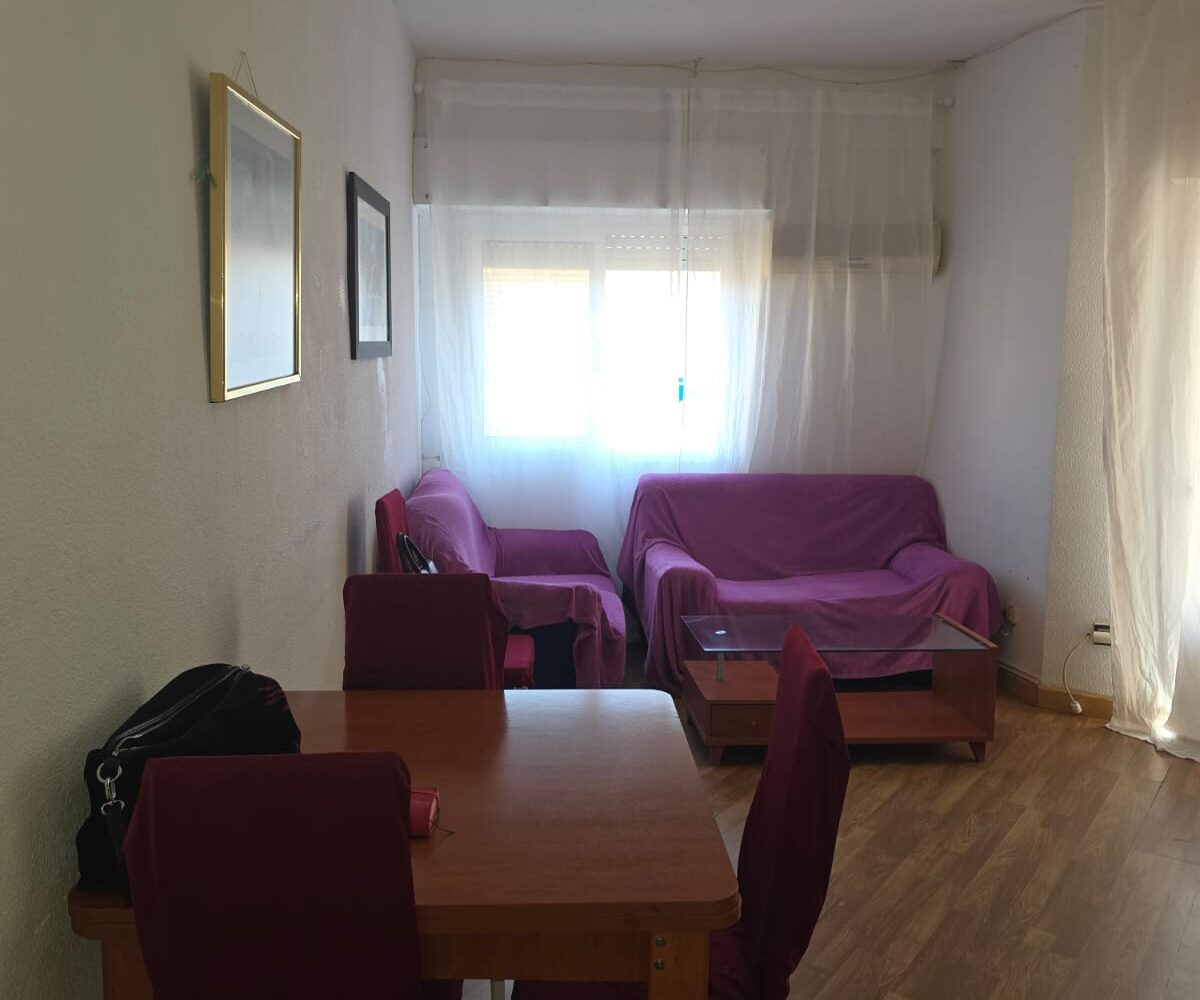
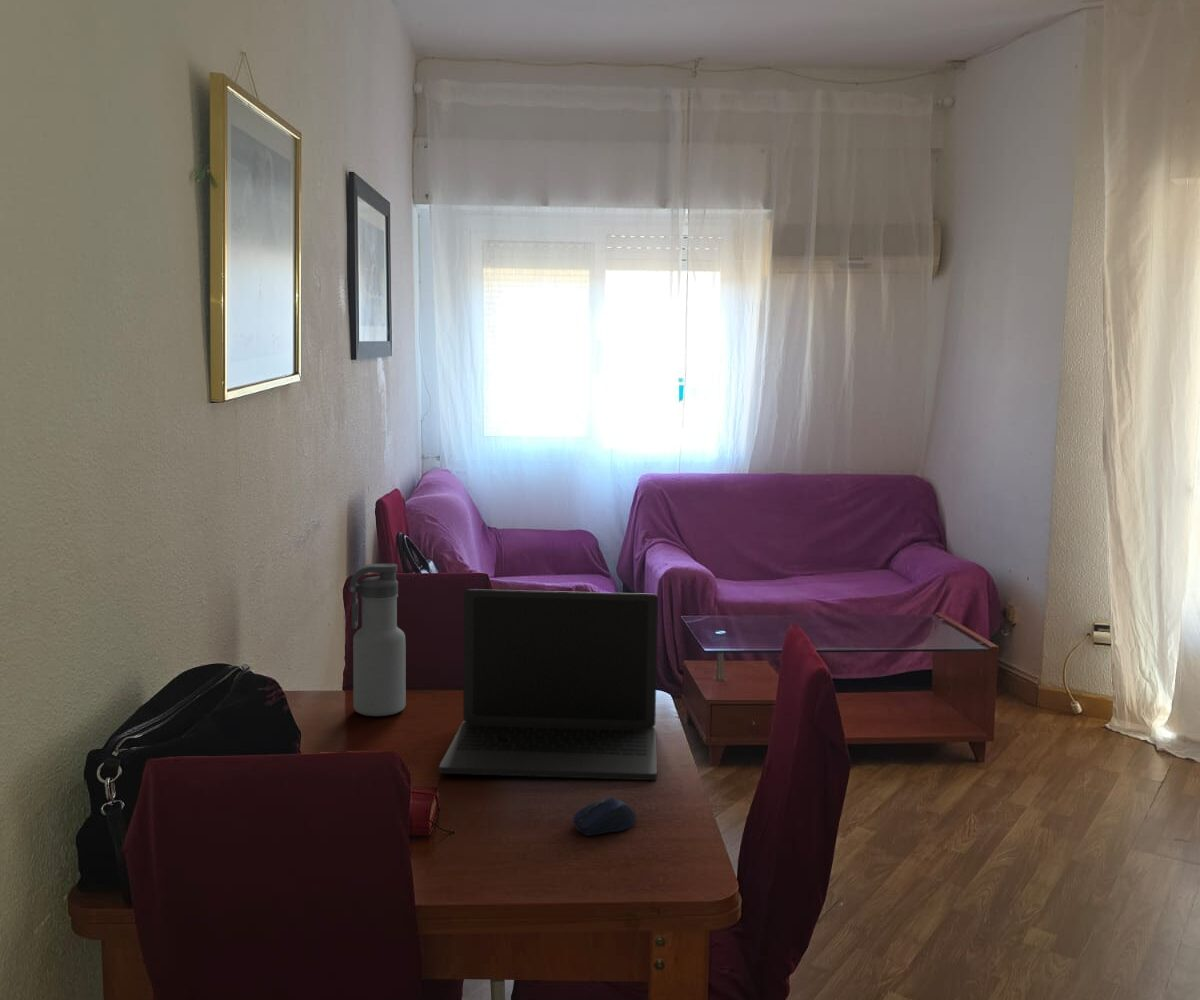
+ laptop (554, 678)
+ water bottle (378, 637)
+ computer mouse (604, 811)
